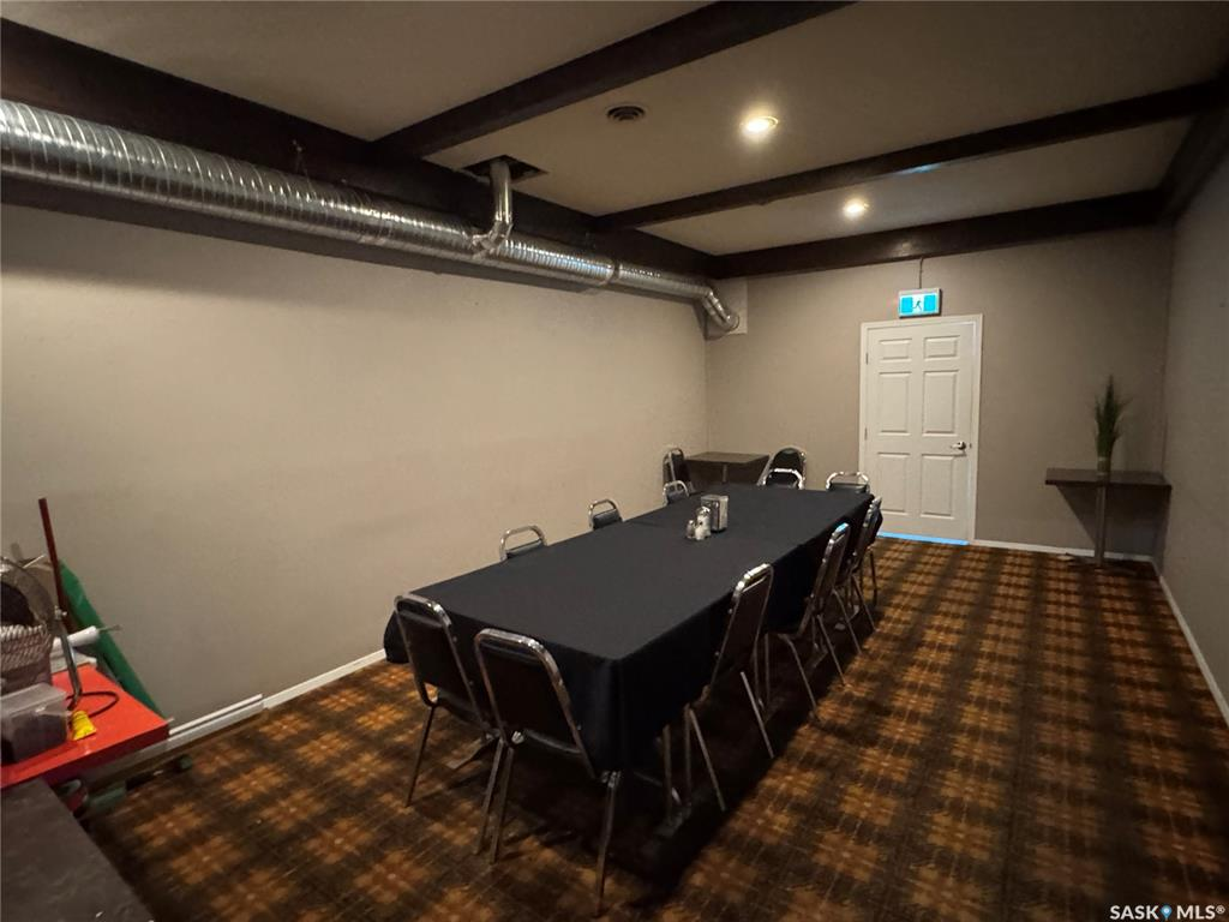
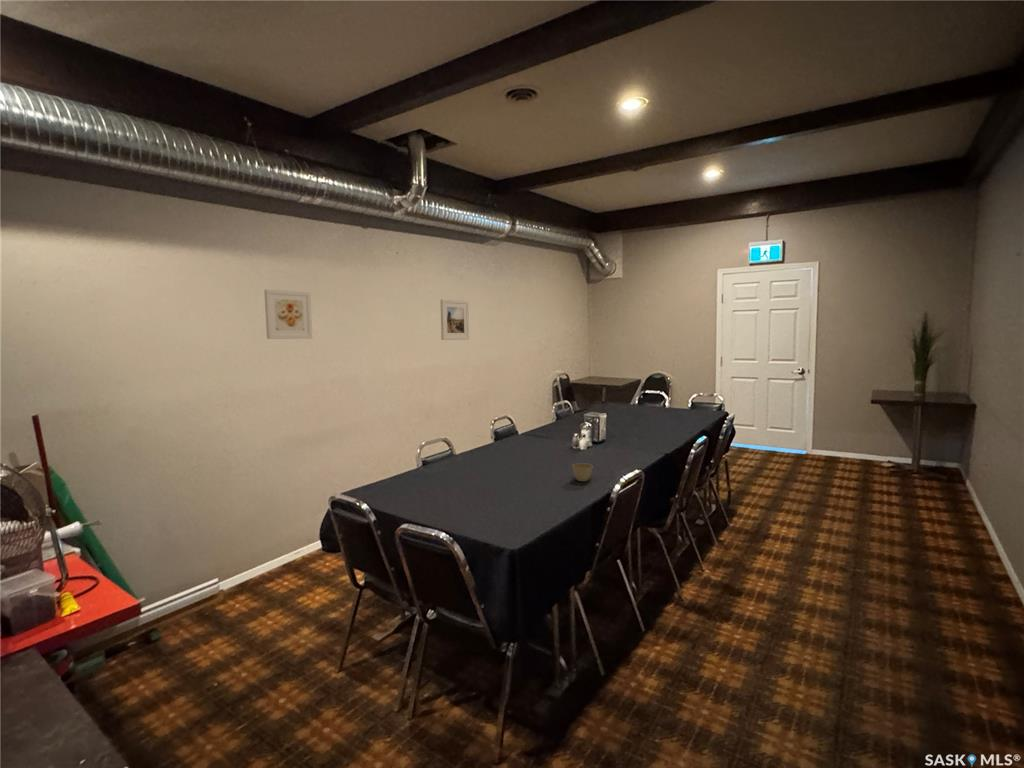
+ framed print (289, 315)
+ flower pot (582, 472)
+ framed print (455, 320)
